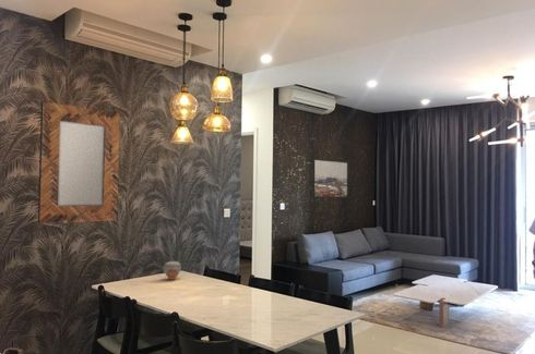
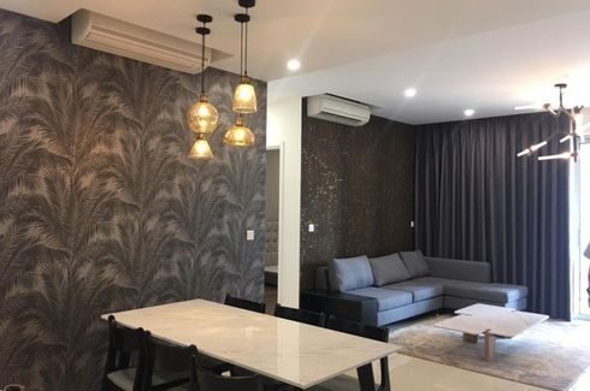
- jar (171, 270)
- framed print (331, 179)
- home mirror (81, 164)
